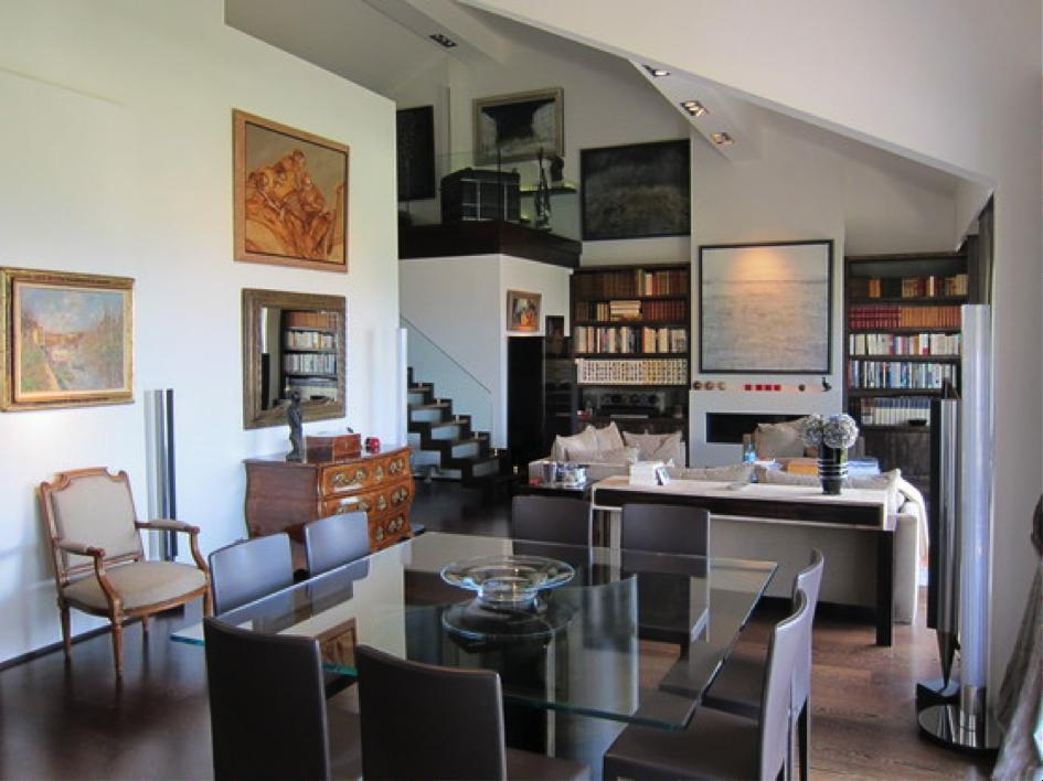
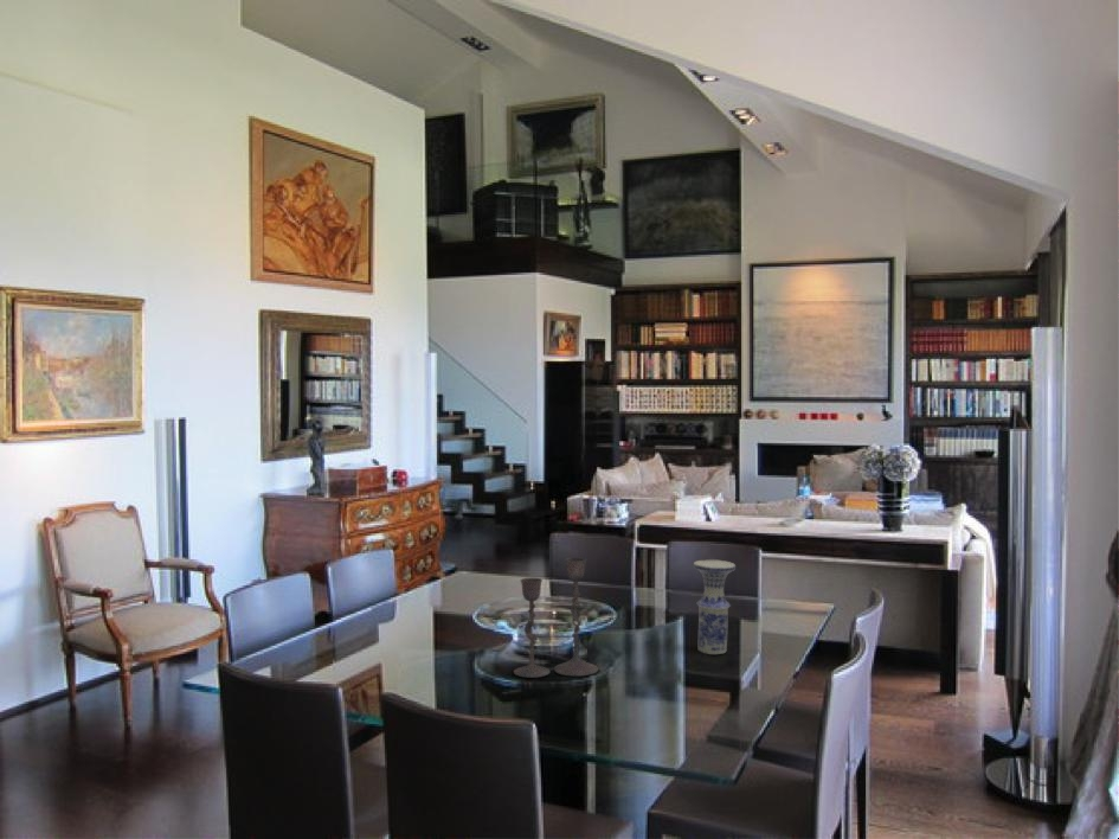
+ vase (714, 607)
+ candlestick (571, 611)
